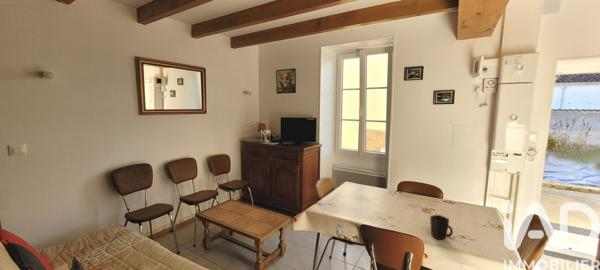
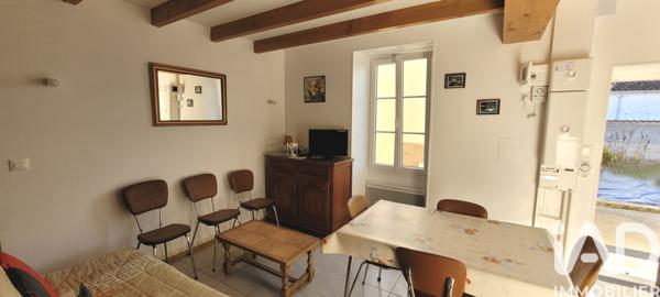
- mug (441, 228)
